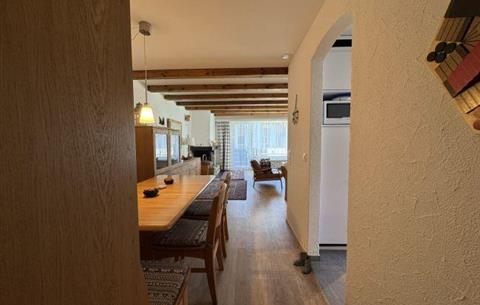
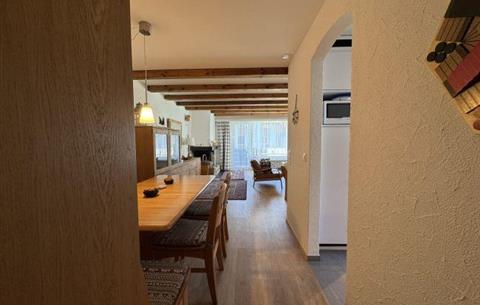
- boots (303, 260)
